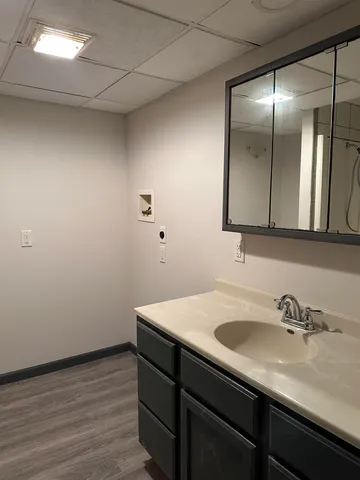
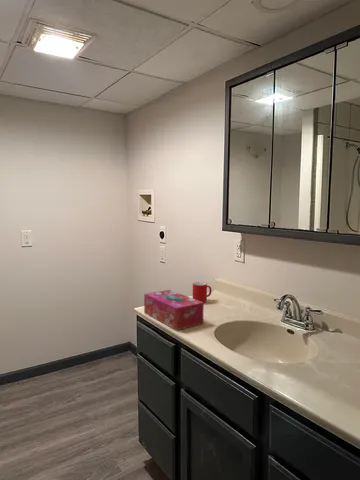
+ tissue box (172, 308)
+ cup (202, 292)
